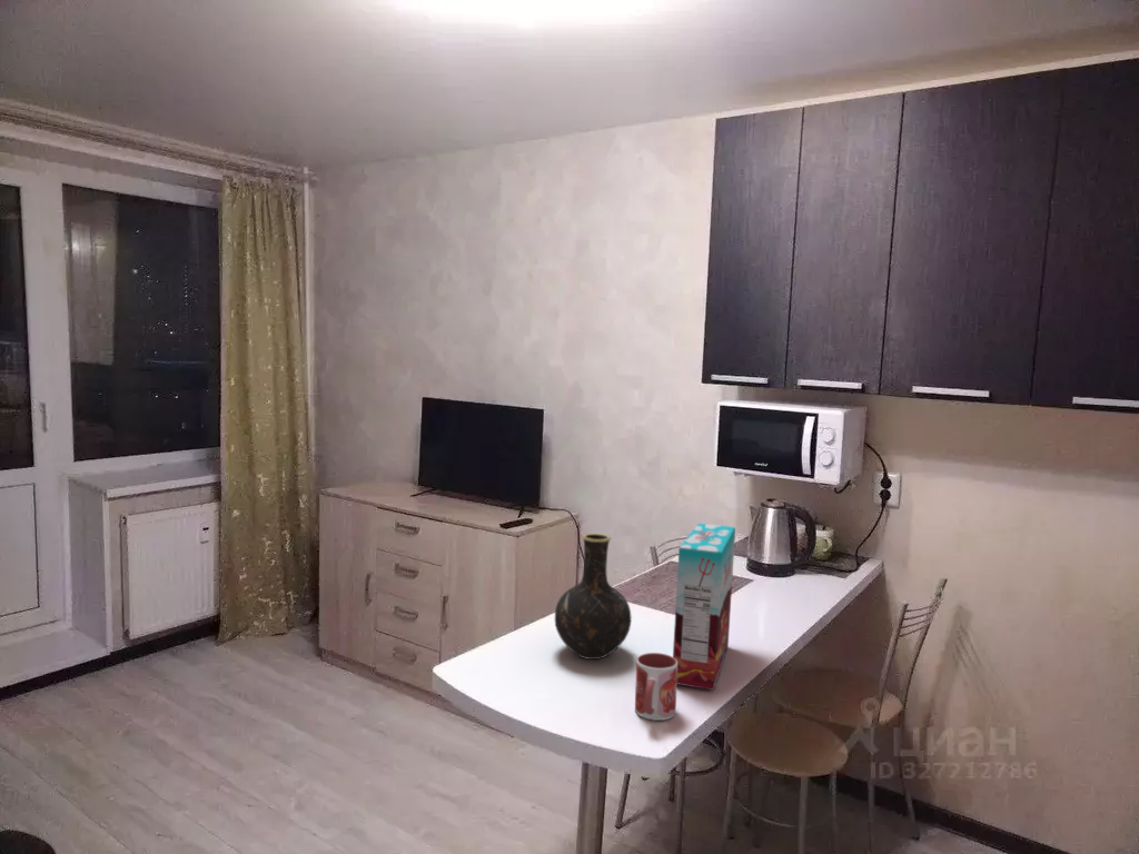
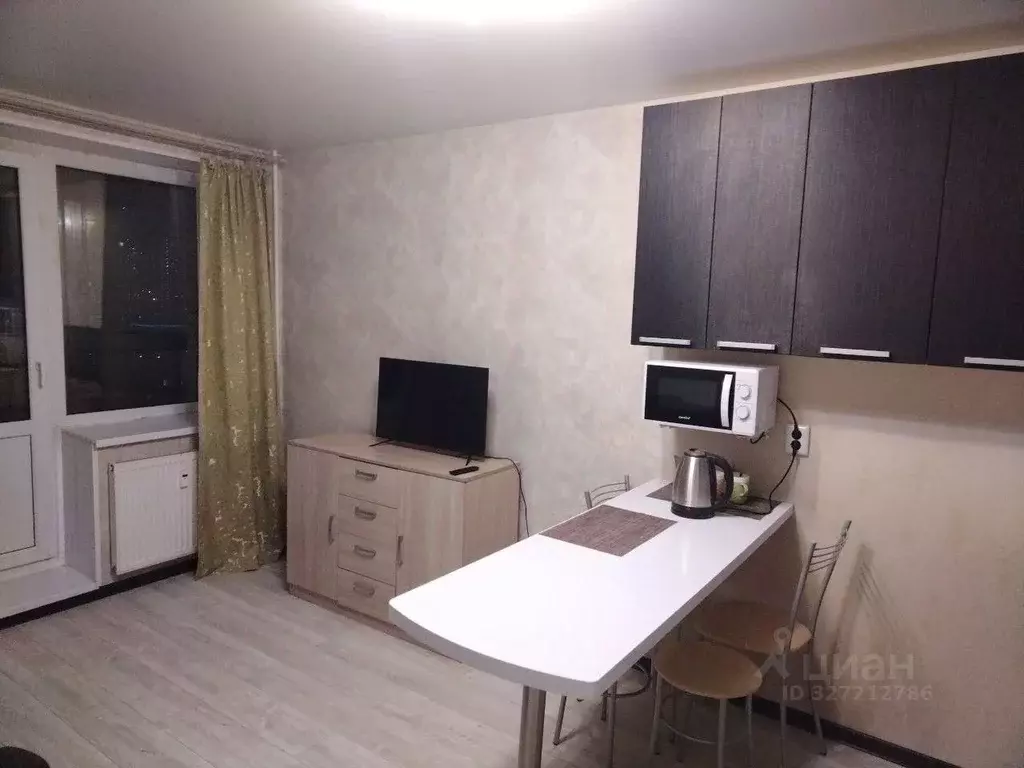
- mug (652, 689)
- cereal box (704, 600)
- vase (593, 595)
